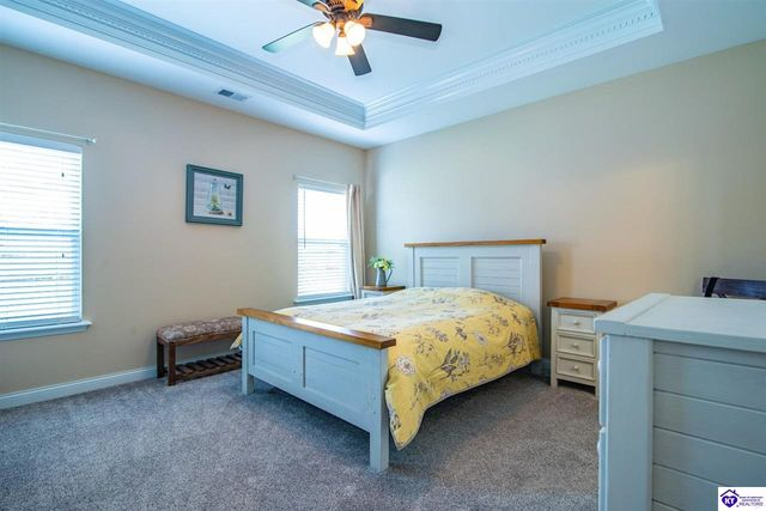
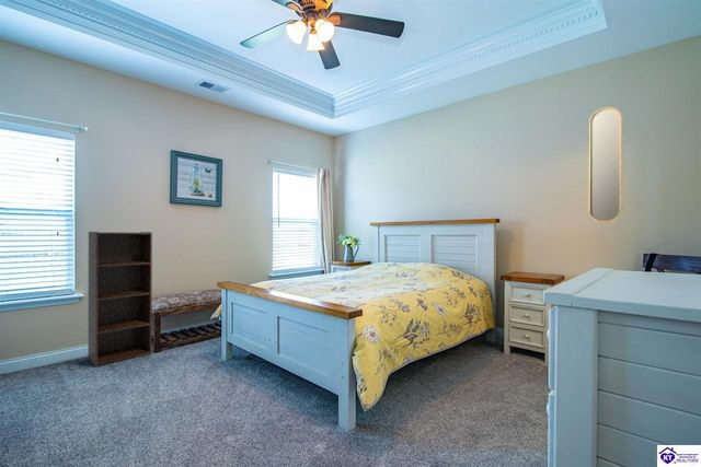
+ home mirror (605, 165)
+ shelf (120, 293)
